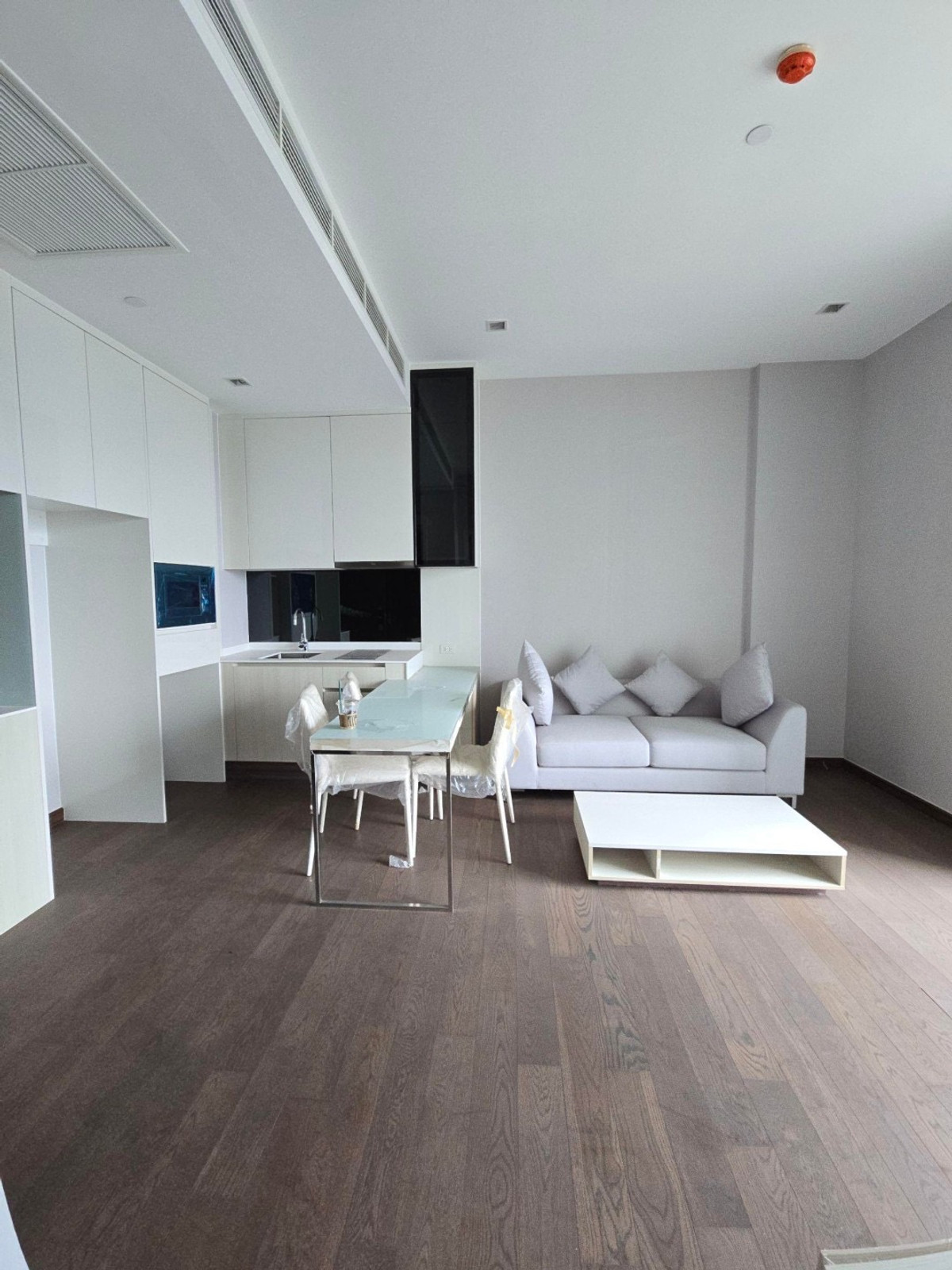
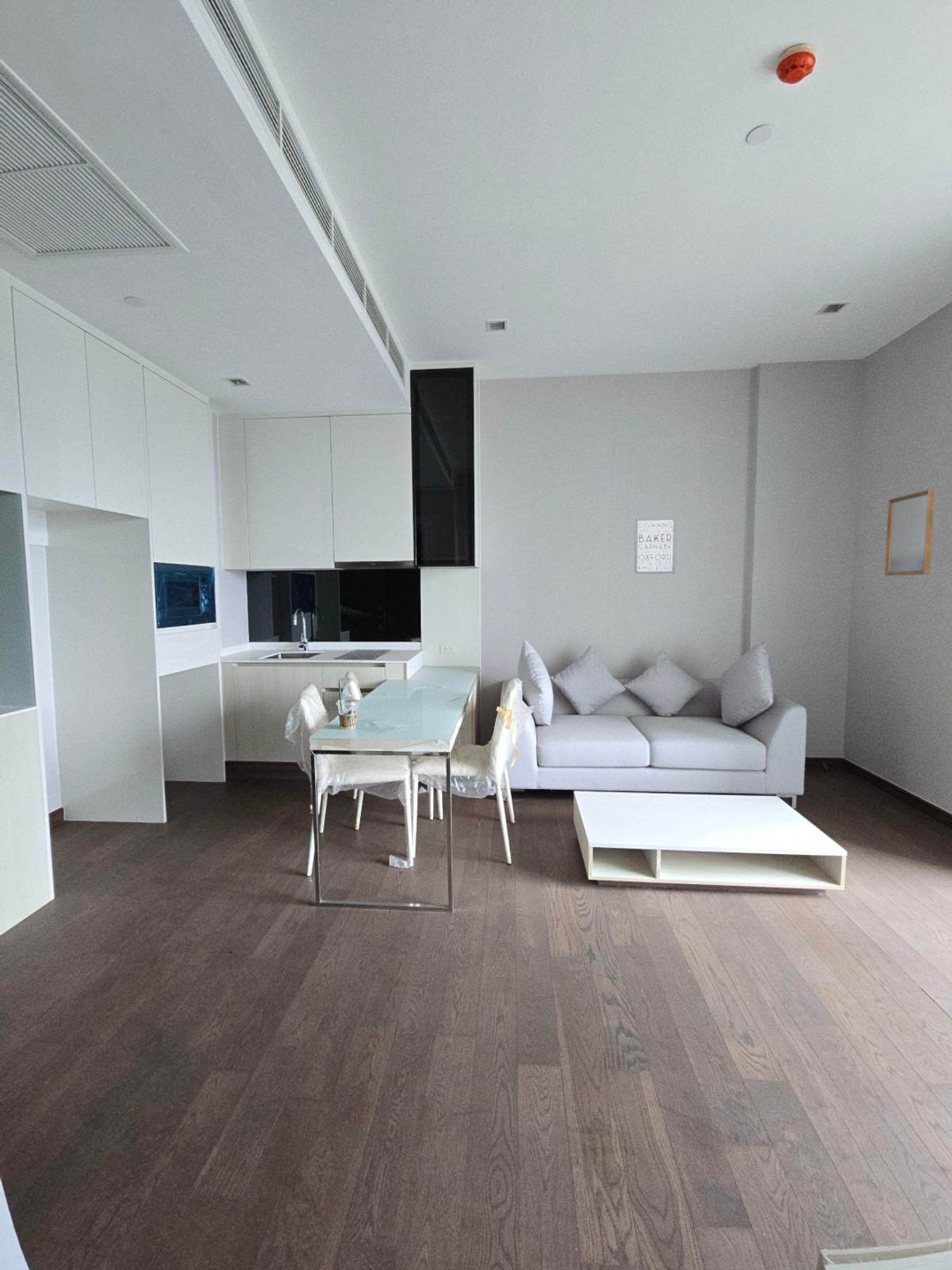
+ wall art (654, 545)
+ home mirror (908, 535)
